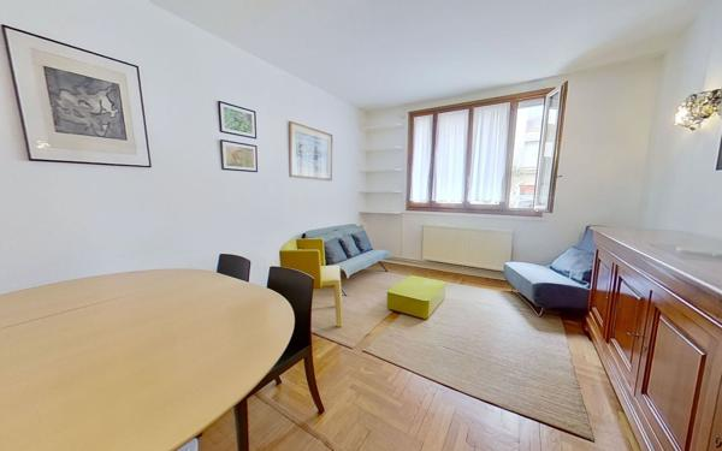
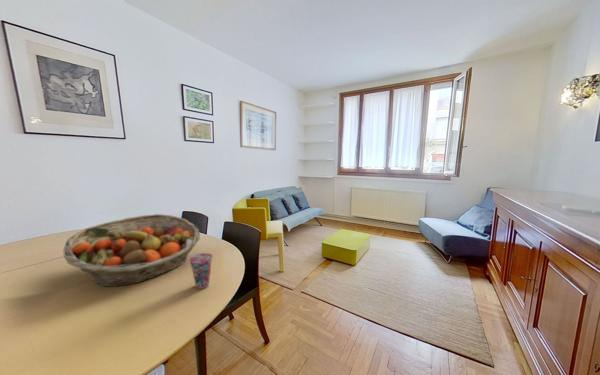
+ fruit basket (142, 245)
+ cup (202, 271)
